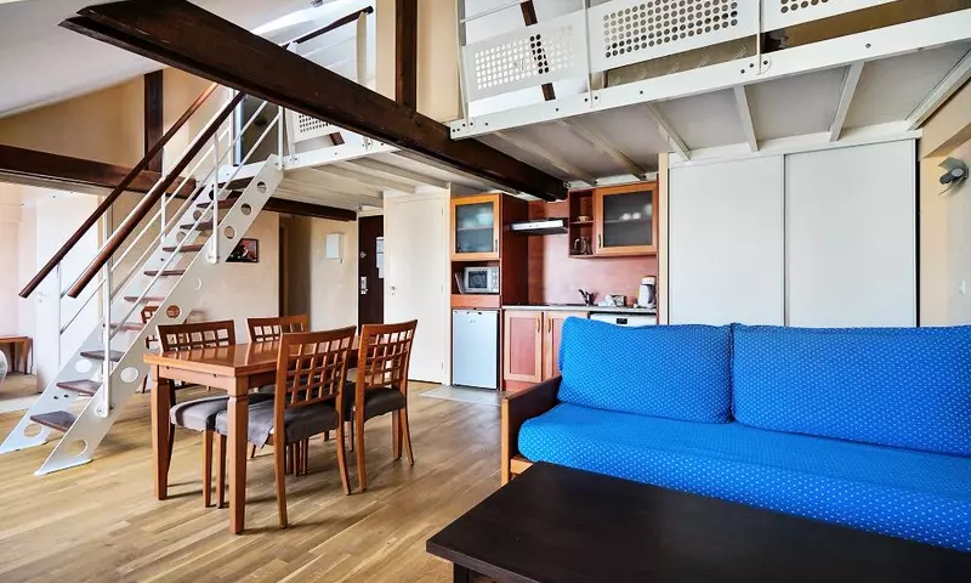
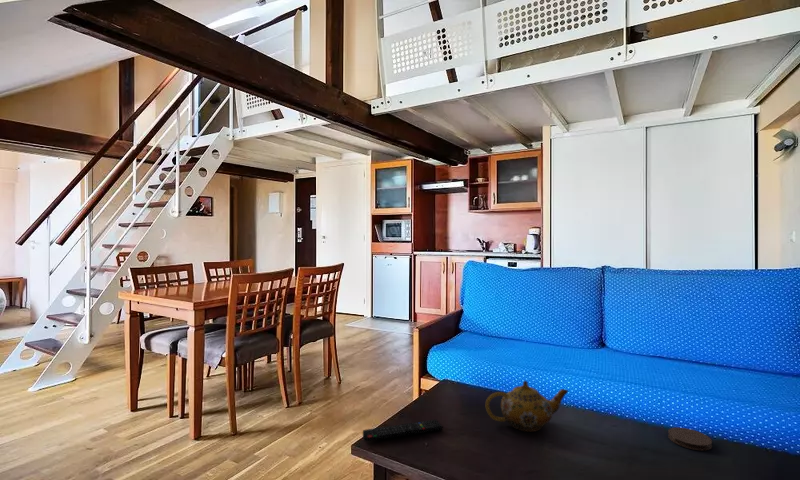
+ teapot (526, 402)
+ coaster (689, 438)
+ remote control (402, 430)
